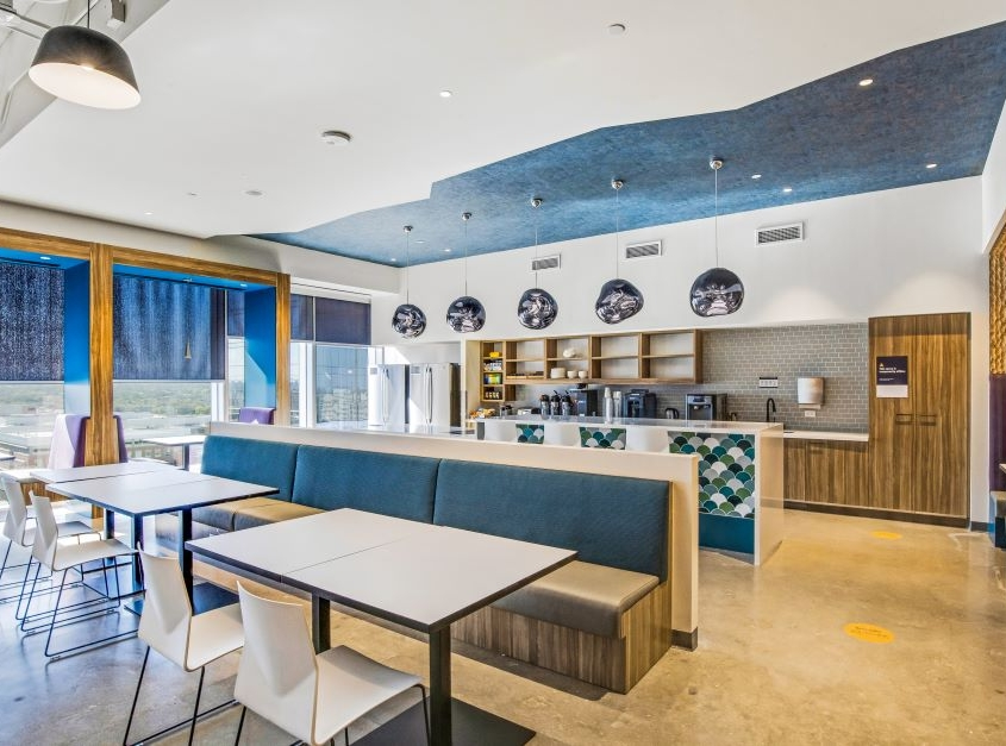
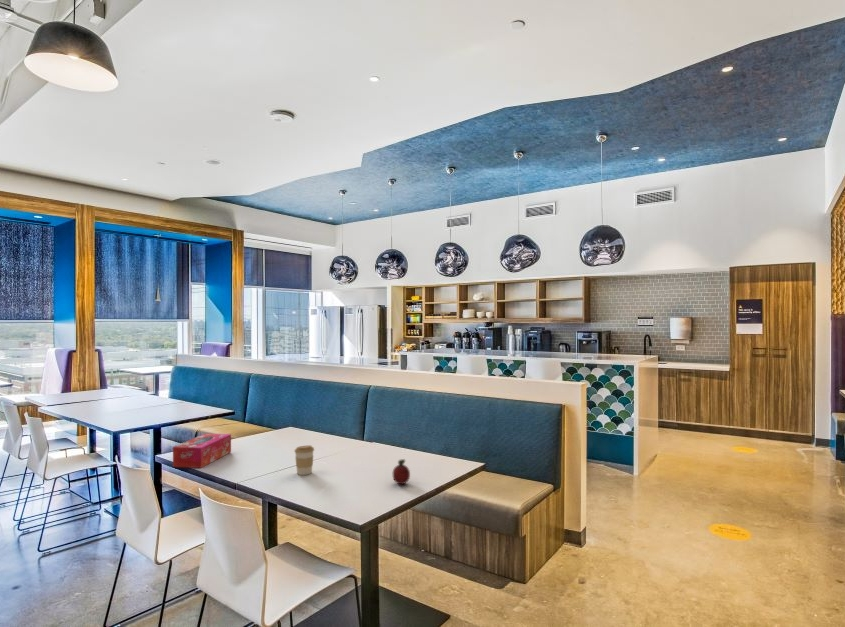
+ coffee cup (304, 459)
+ fruit (401, 472)
+ tissue box (203, 449)
